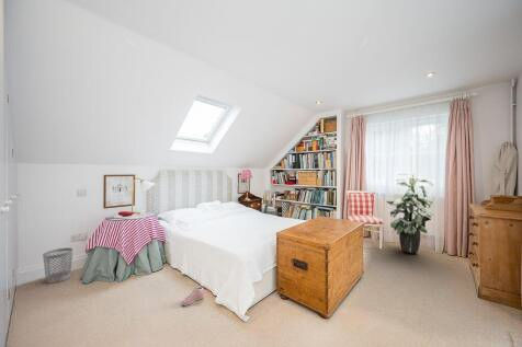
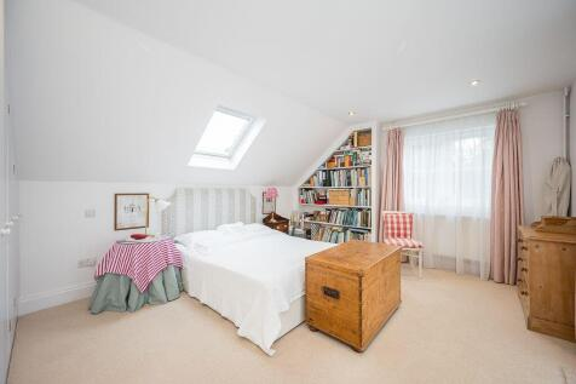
- wastebasket (58, 265)
- sneaker (193, 294)
- indoor plant (408, 212)
